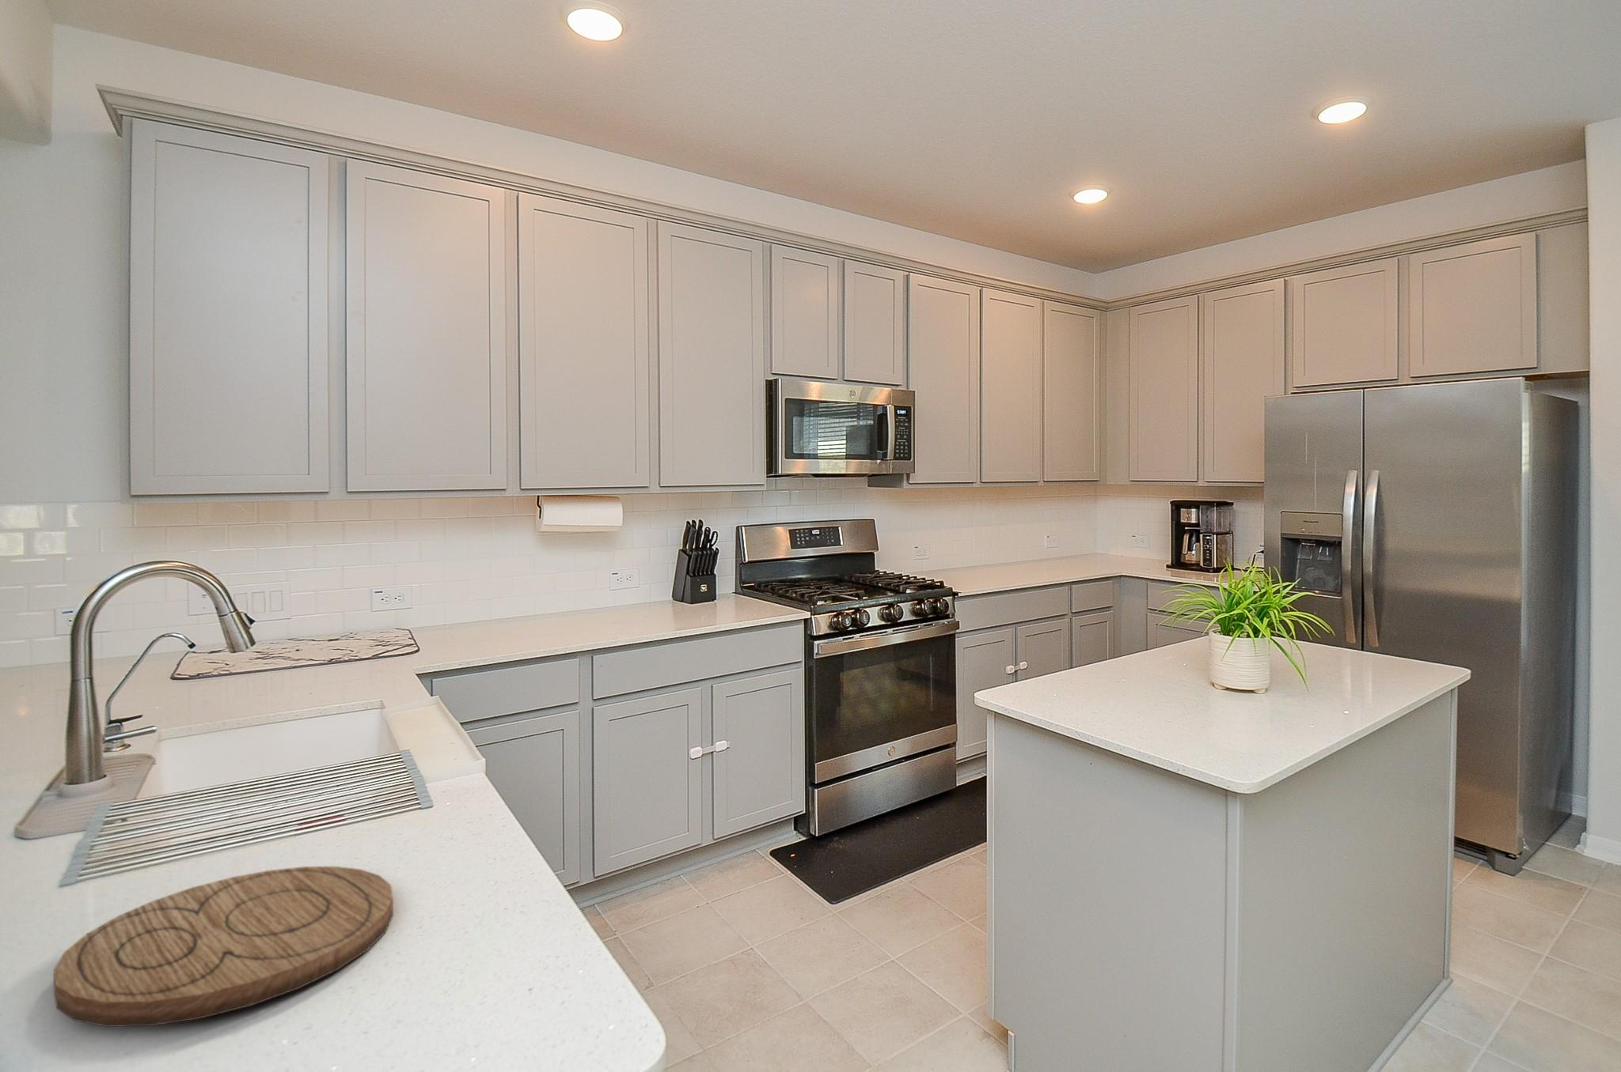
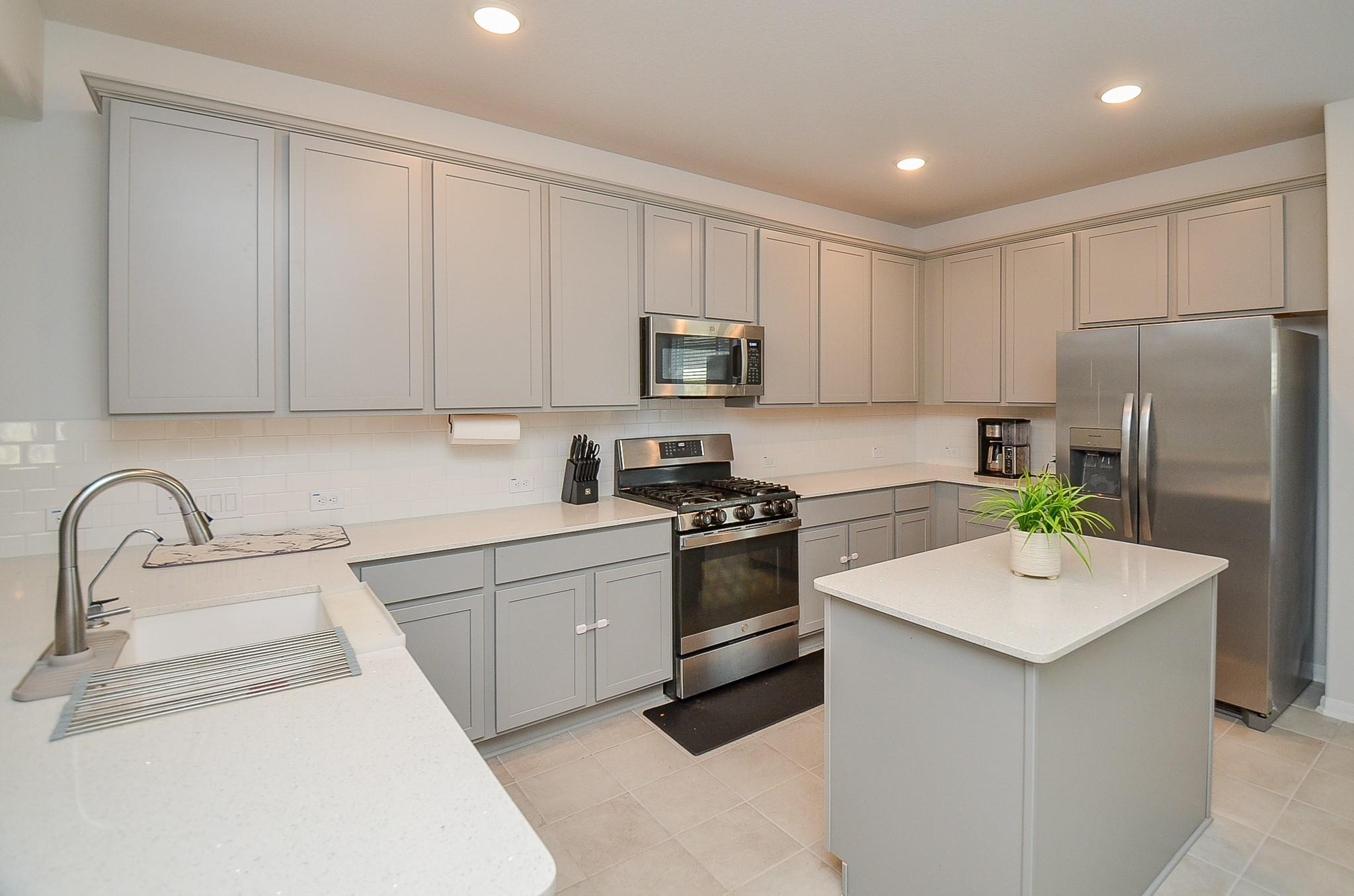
- cutting board (239, 933)
